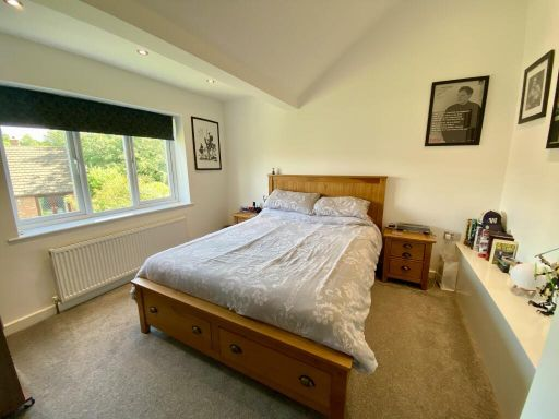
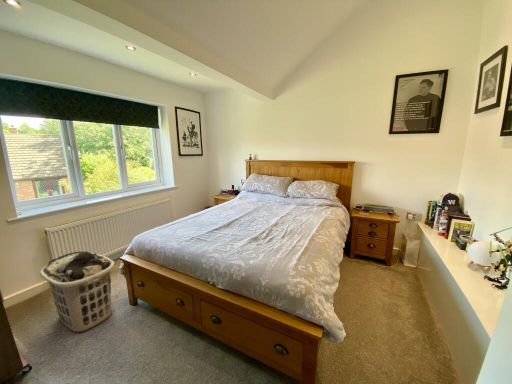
+ clothes hamper (81, 286)
